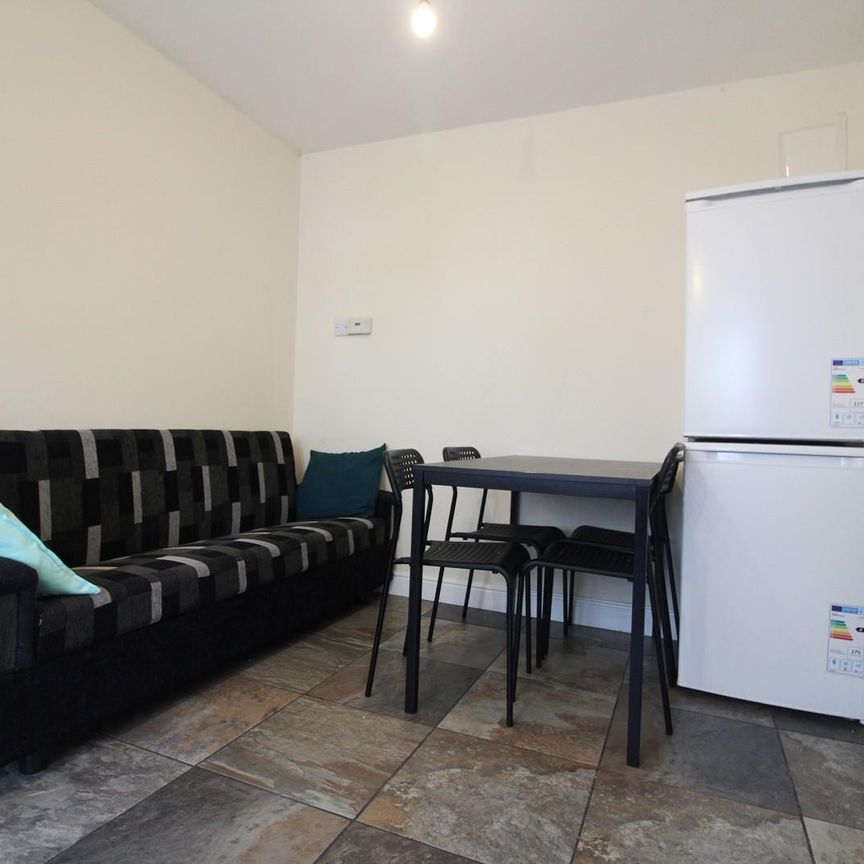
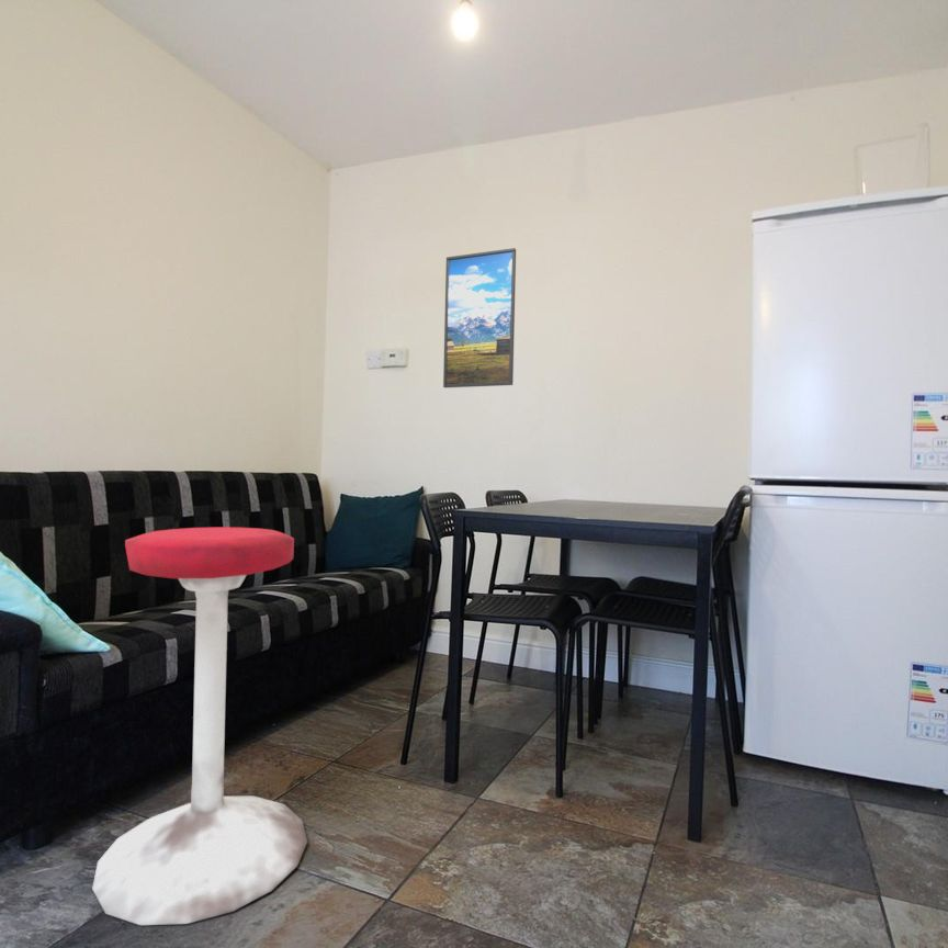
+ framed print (478, 319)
+ stool (210, 693)
